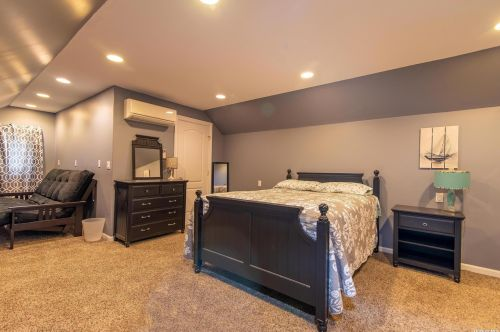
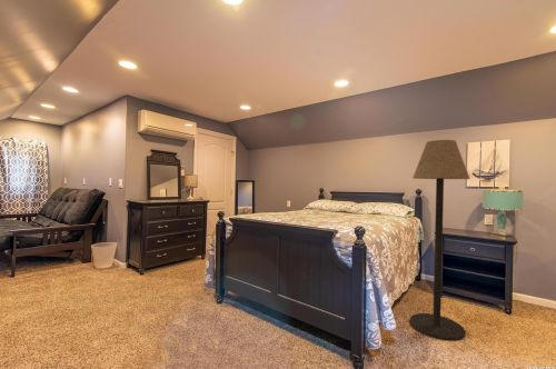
+ floor lamp (438, 235)
